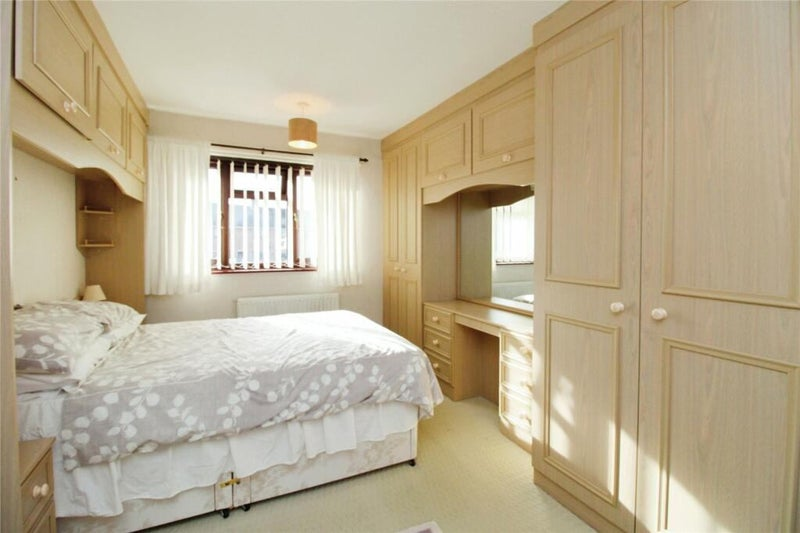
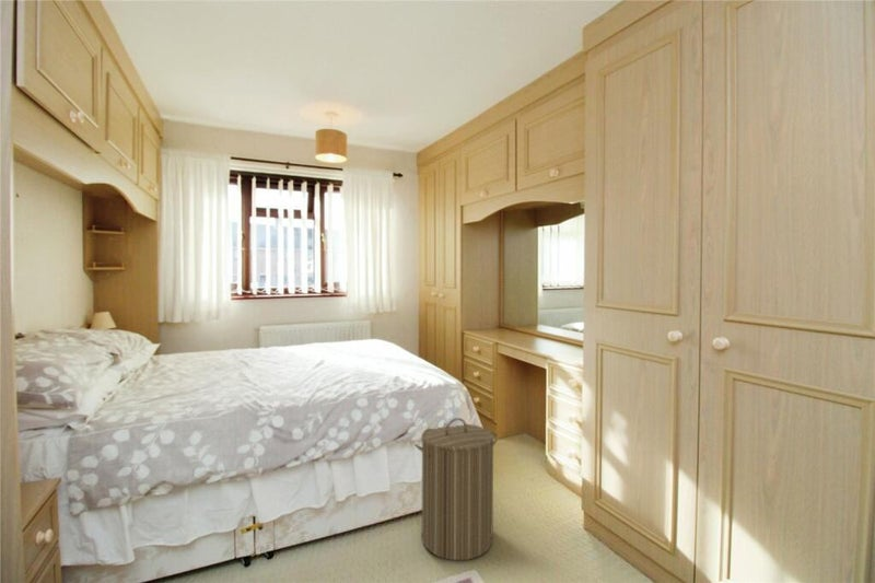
+ laundry hamper (457, 478)
